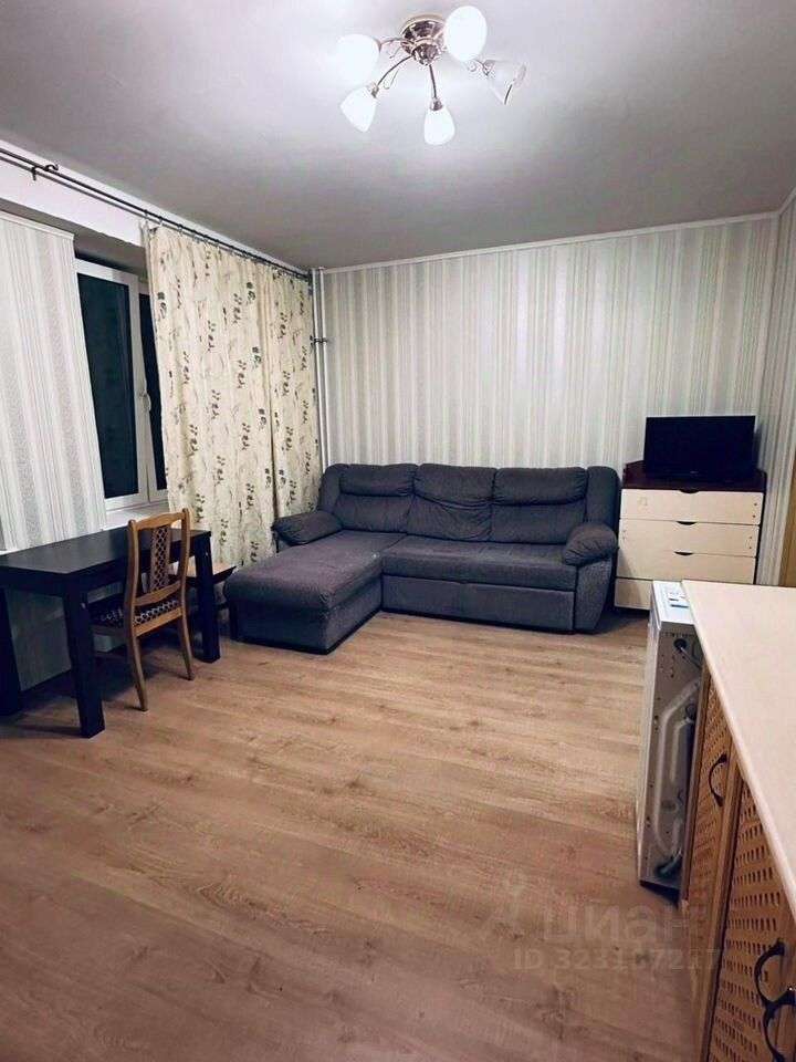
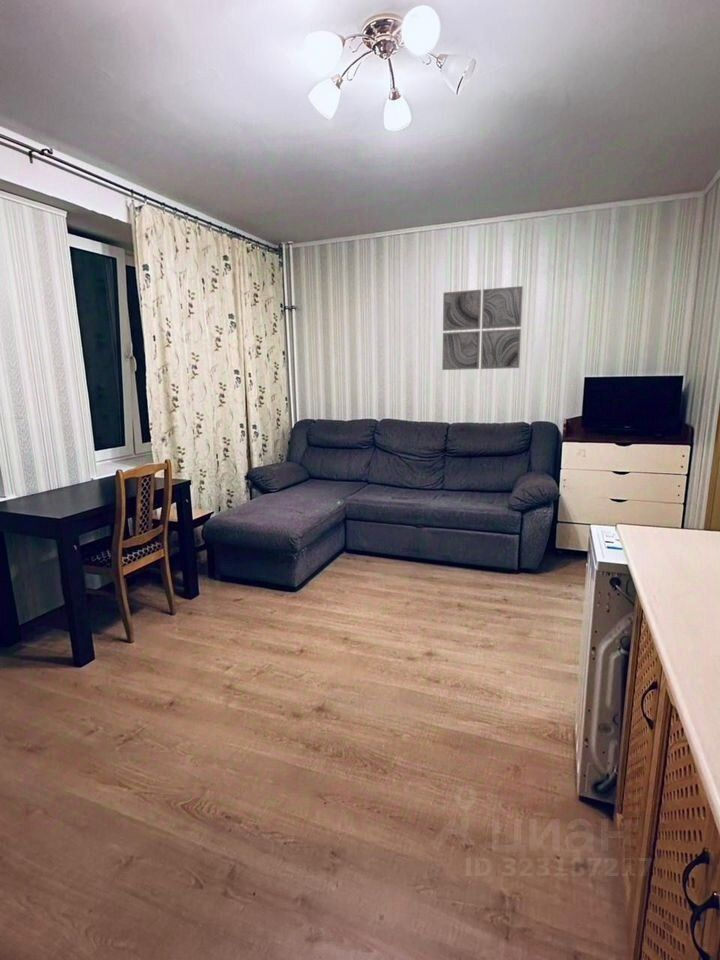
+ wall art (482, 328)
